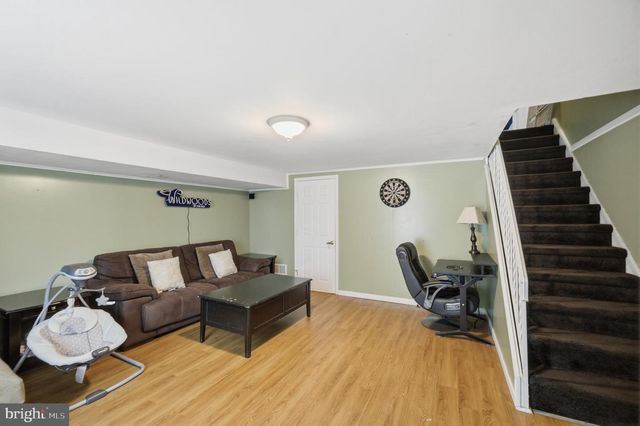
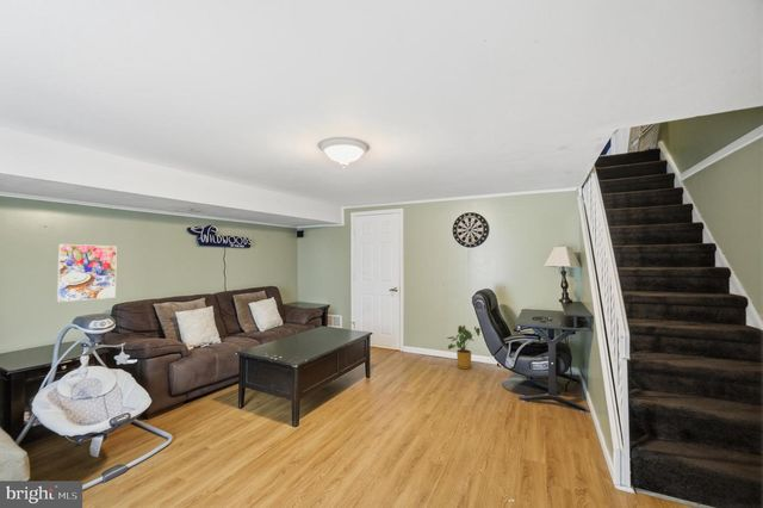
+ house plant (463, 346)
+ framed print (88, 272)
